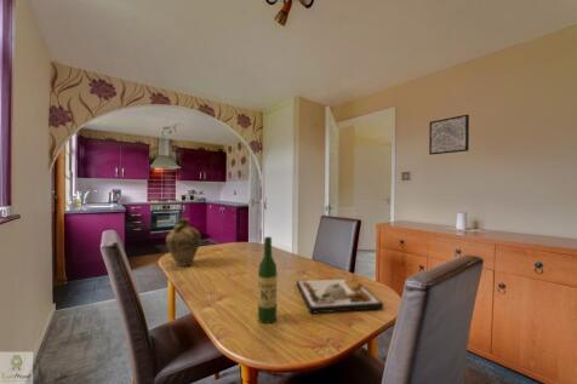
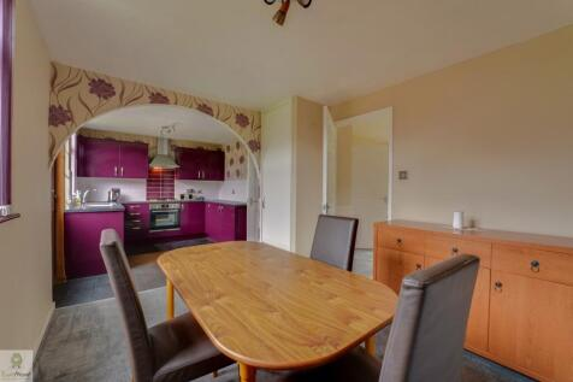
- jug (183, 241)
- wall art (447, 136)
- wine bottle (267, 277)
- dinner plate (335, 287)
